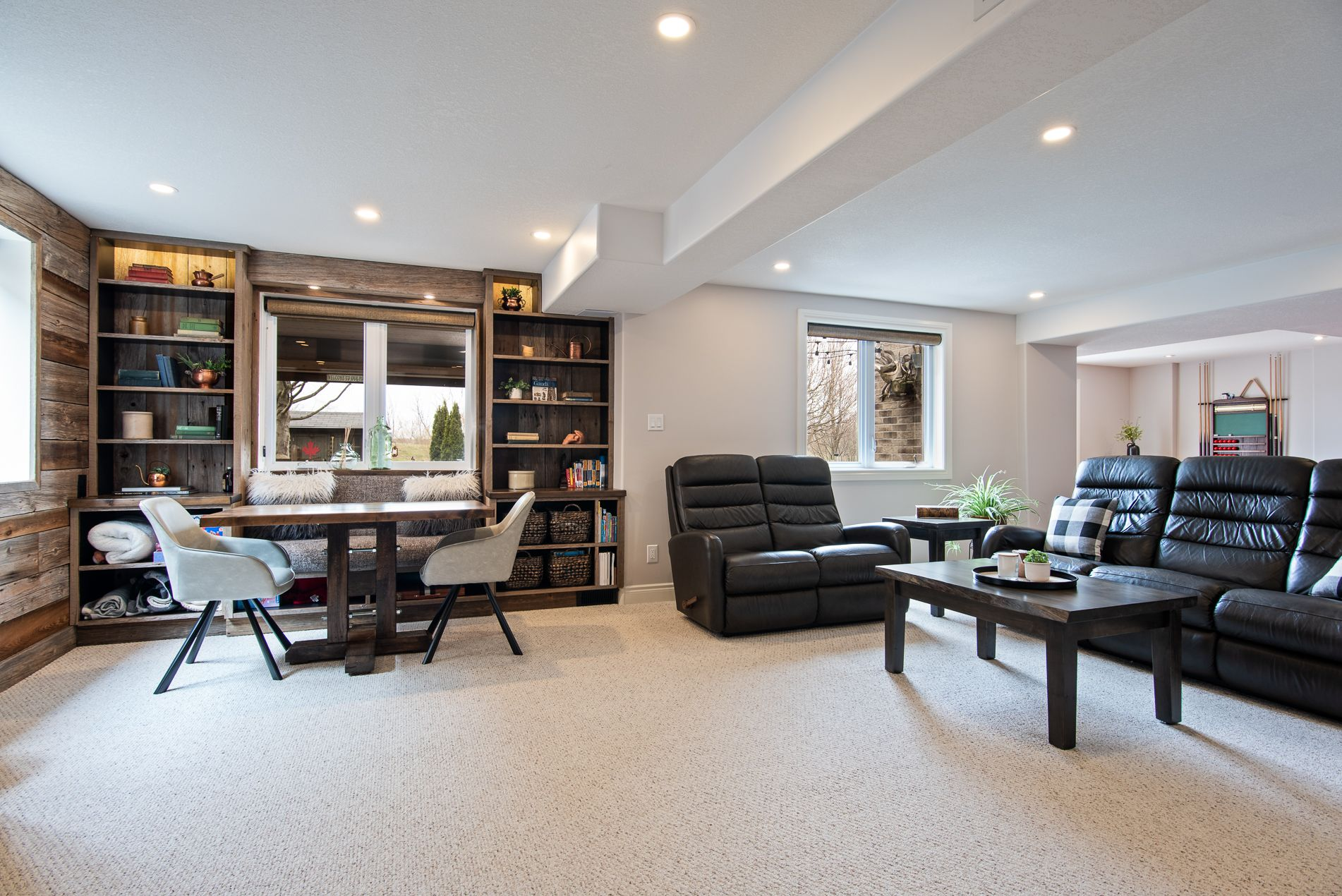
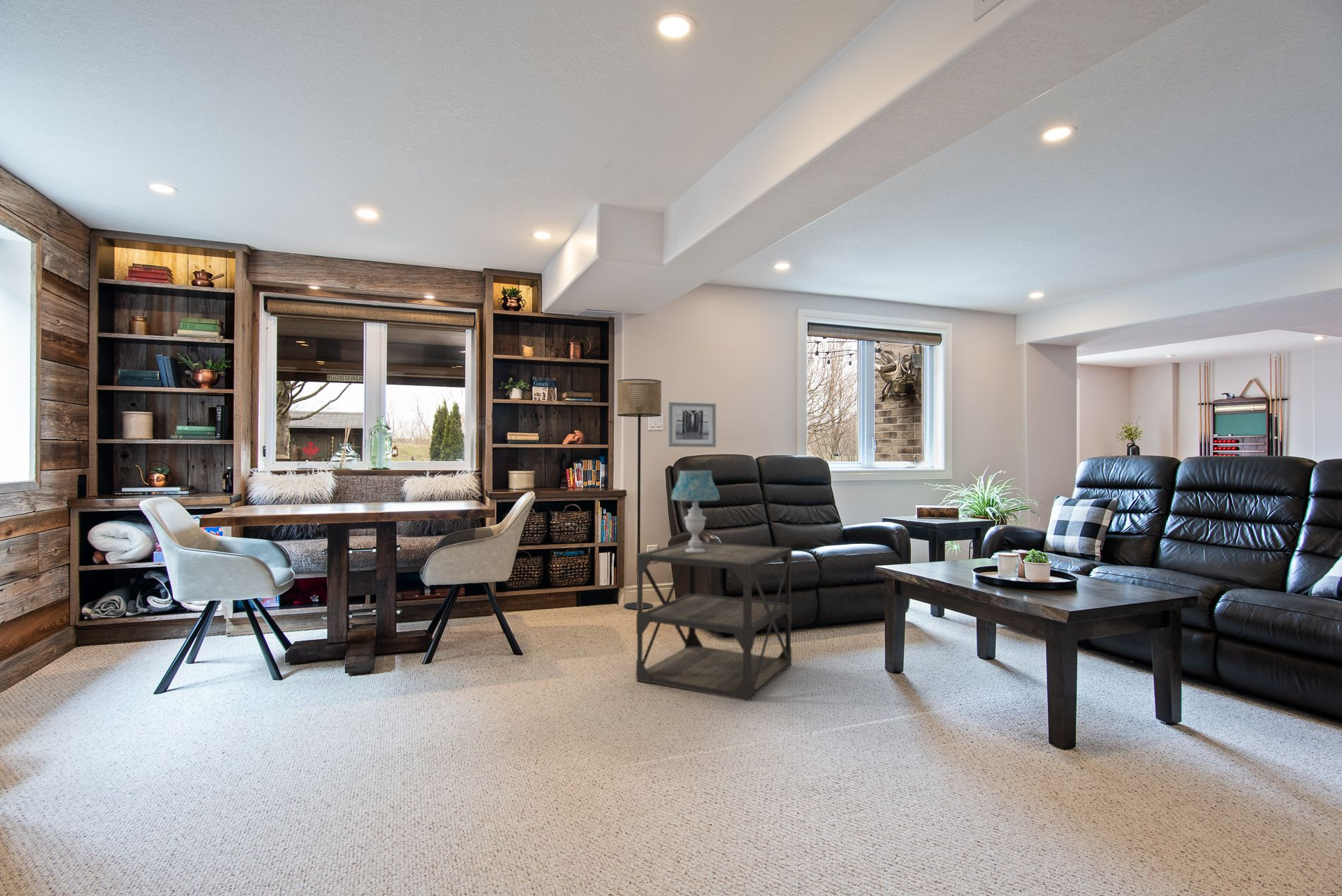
+ side table (716, 612)
+ table lamp (695, 510)
+ floor lamp (639, 493)
+ wall art (692, 425)
